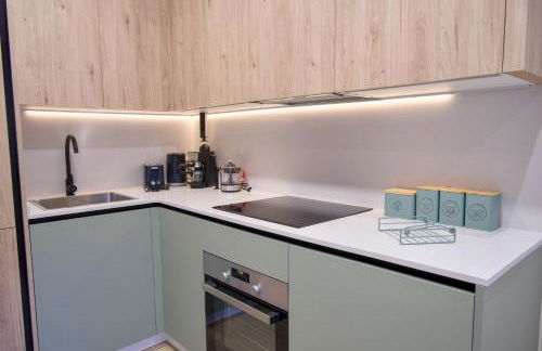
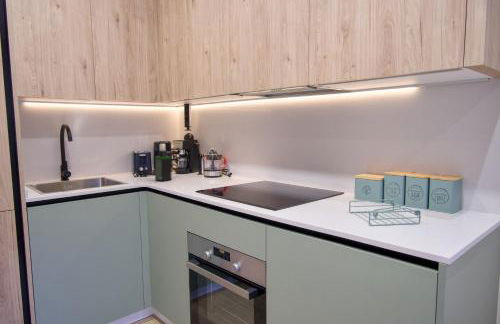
+ spray bottle (162, 162)
